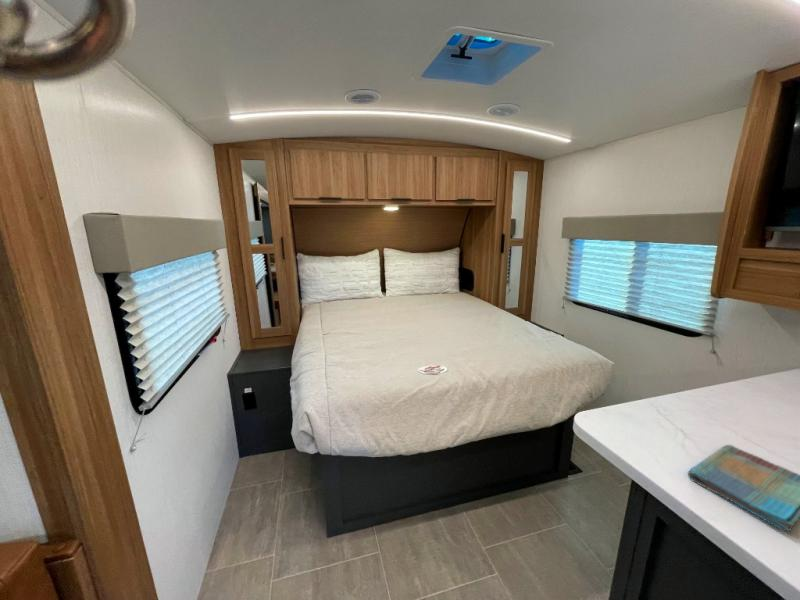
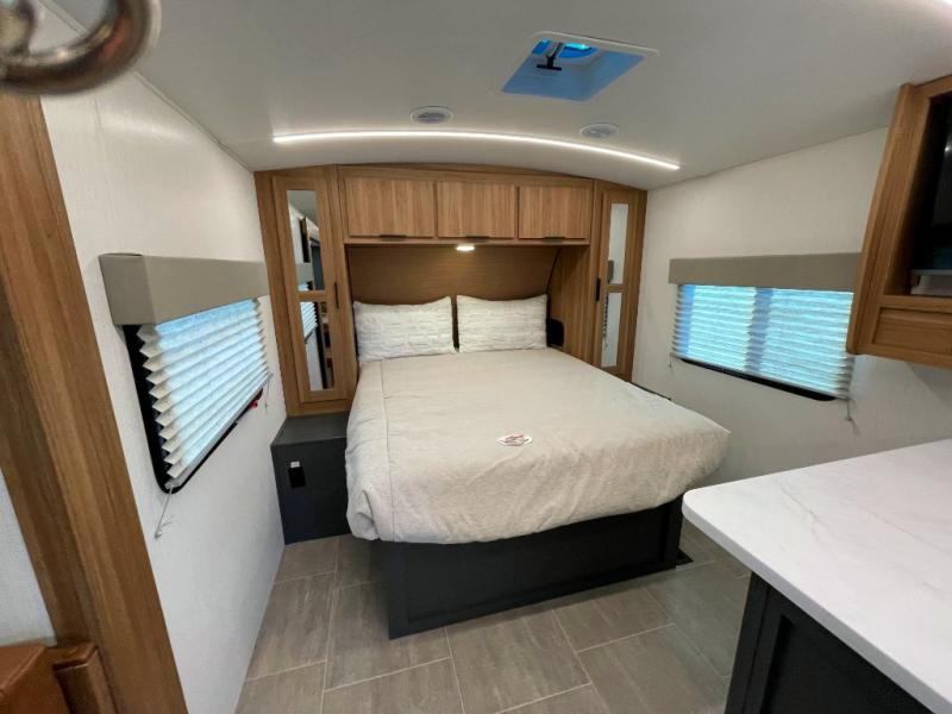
- dish towel (751, 479)
